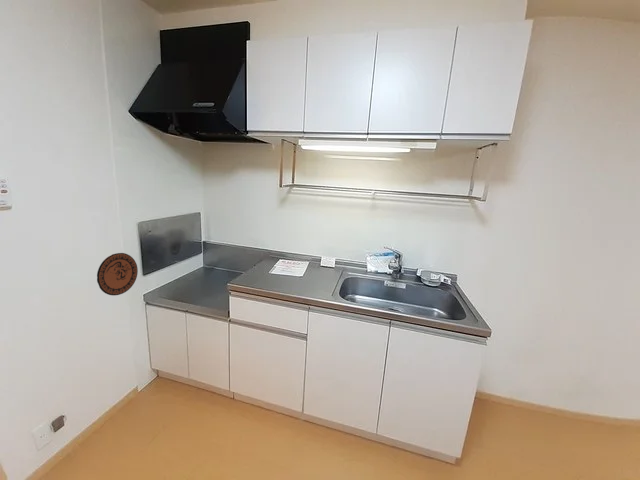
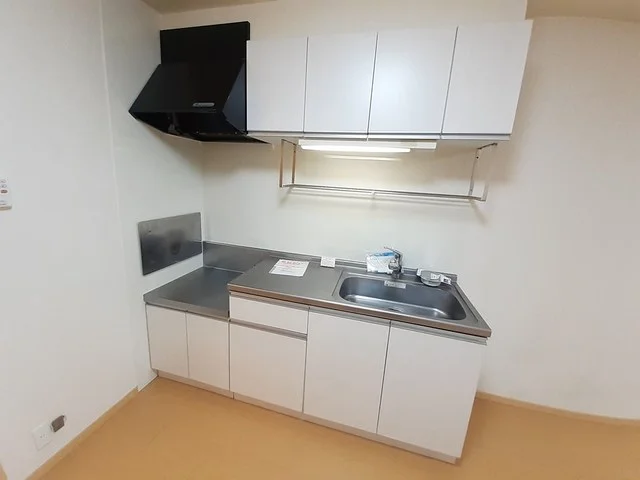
- decorative plate (118, 273)
